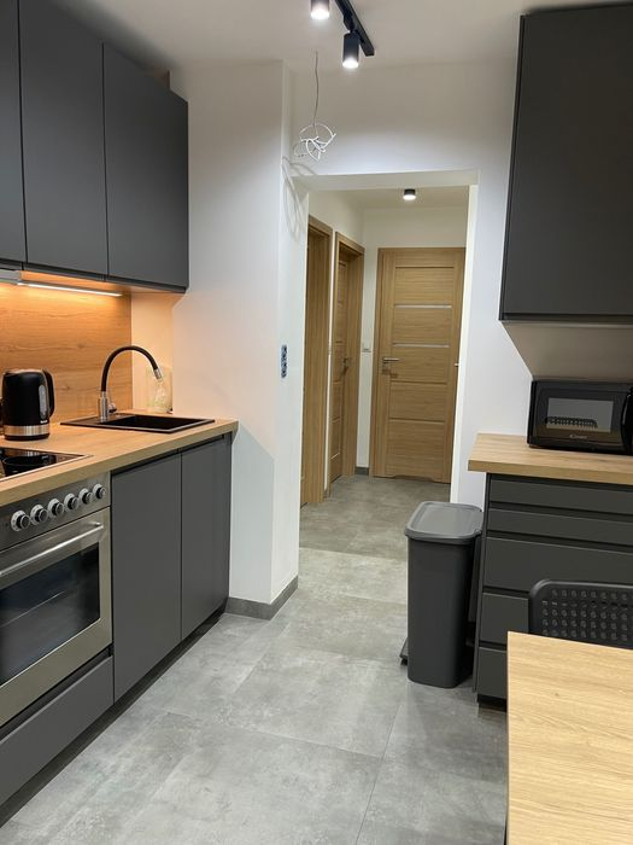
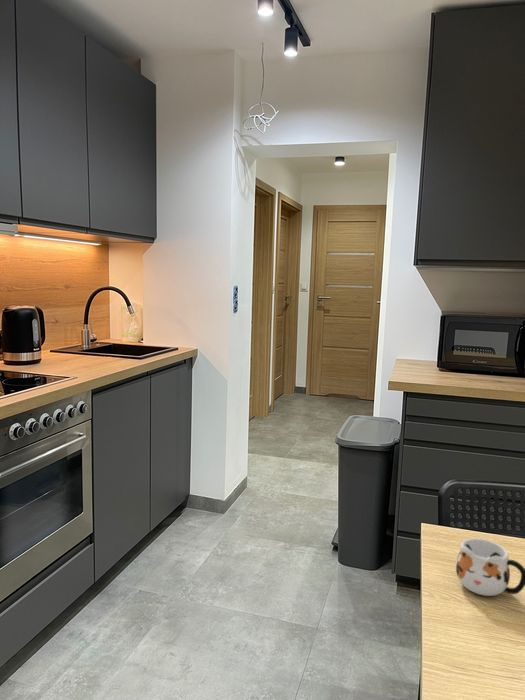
+ mug (490, 566)
